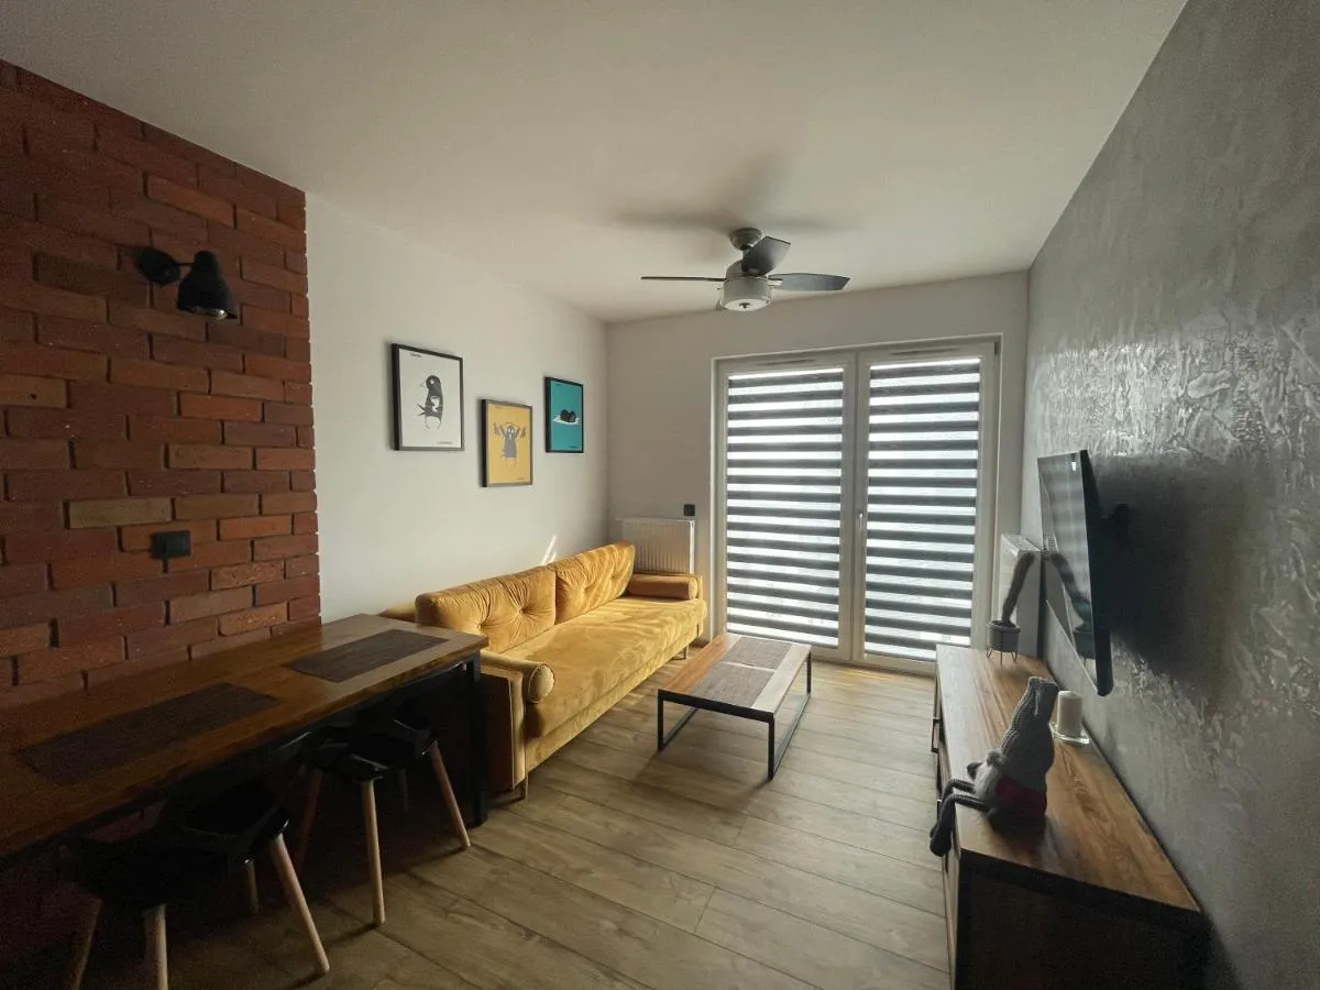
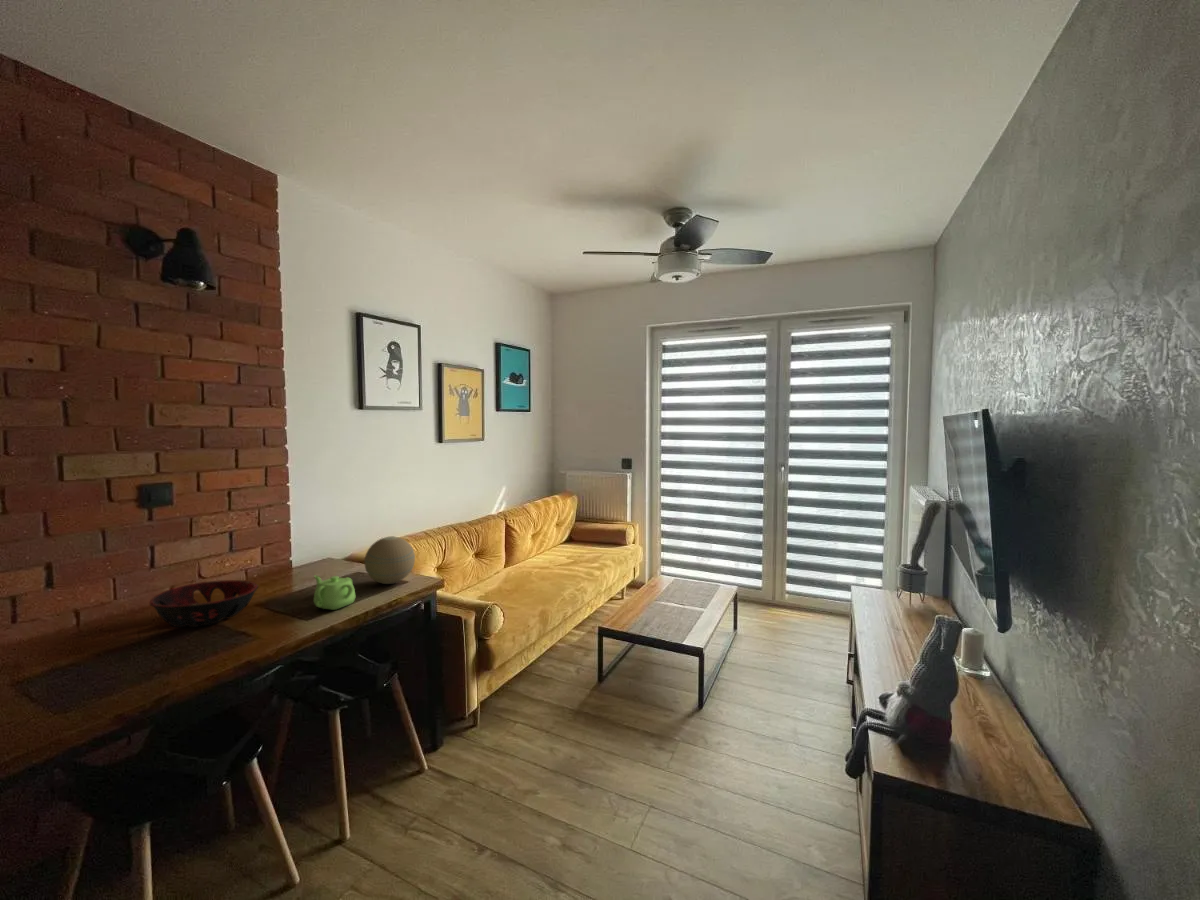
+ decorative orb (390, 560)
+ decorative bowl (207, 604)
+ teapot (333, 591)
